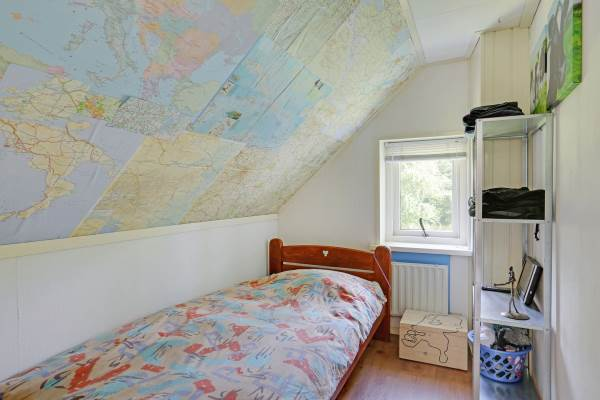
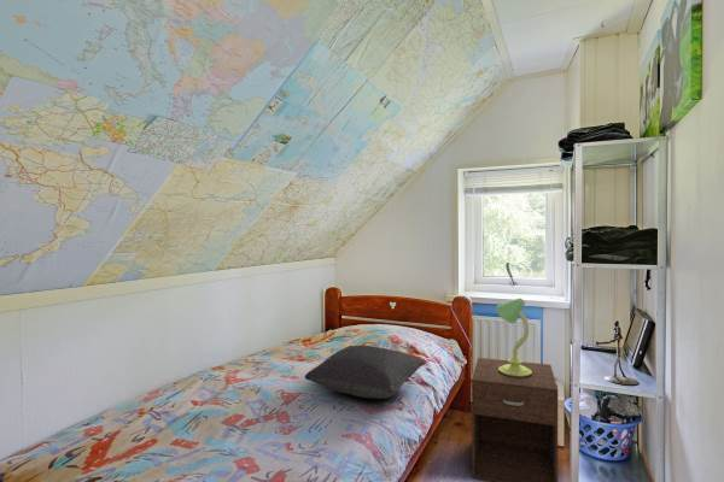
+ pillow (368, 370)
+ nightstand (513, 418)
+ table lamp (519, 340)
